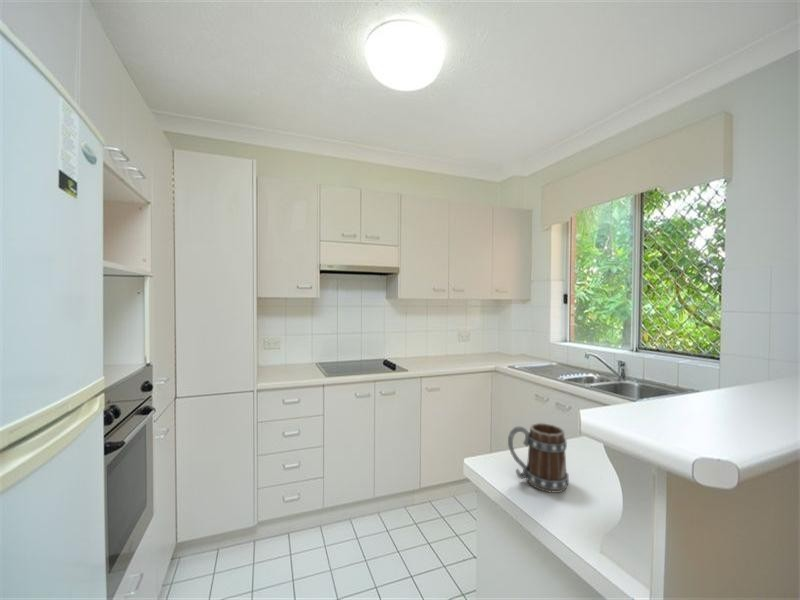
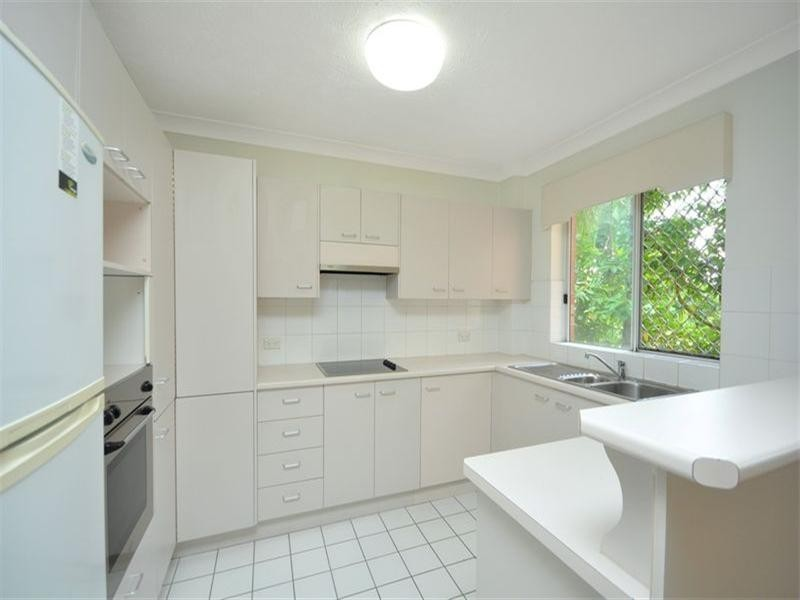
- mug (537, 454)
